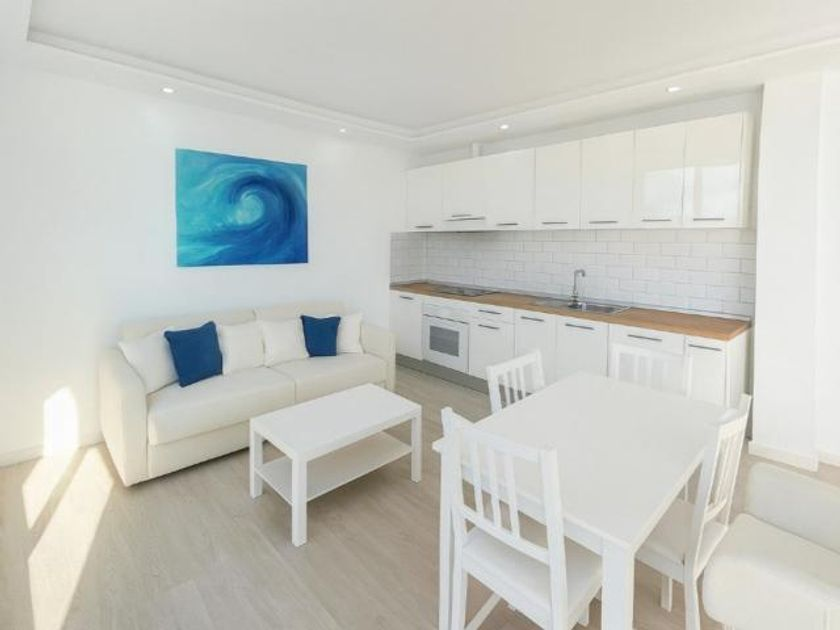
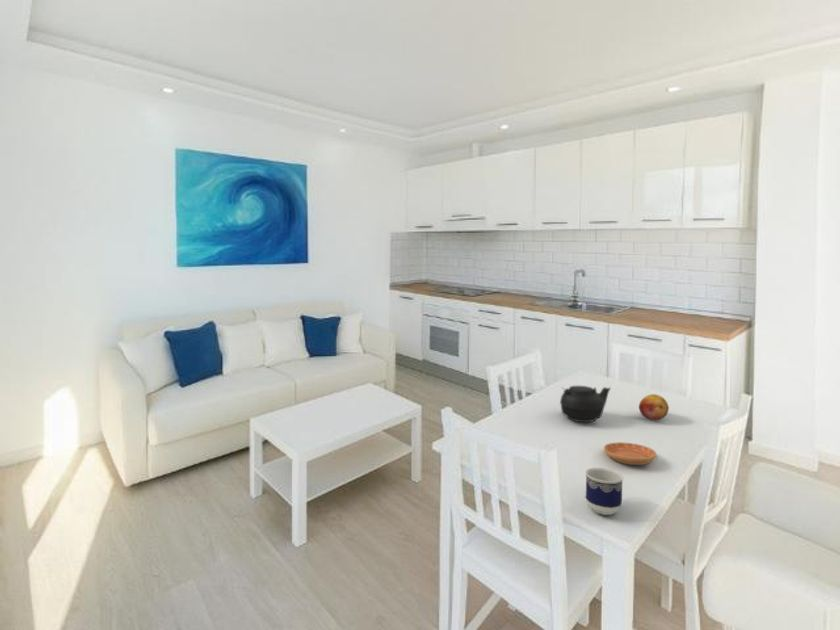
+ saucer (629, 454)
+ fruit (653, 406)
+ teapot (585, 403)
+ cup (604, 490)
